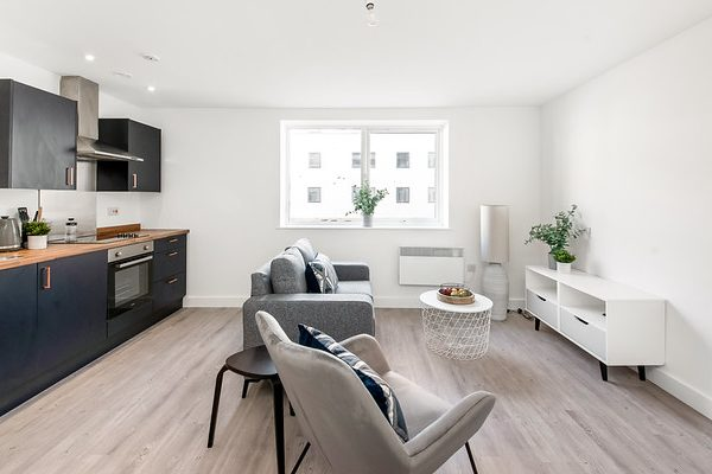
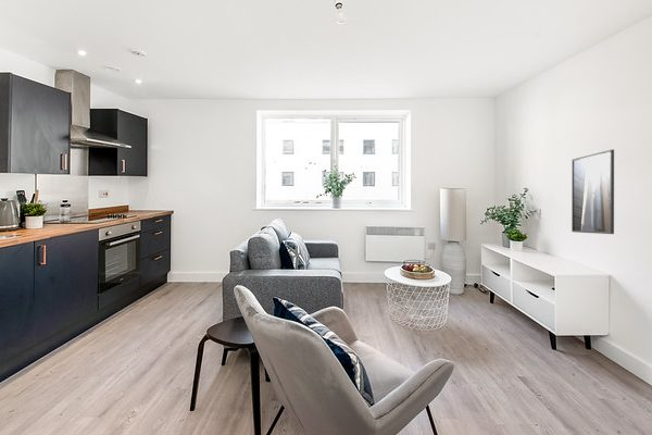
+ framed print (591, 194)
